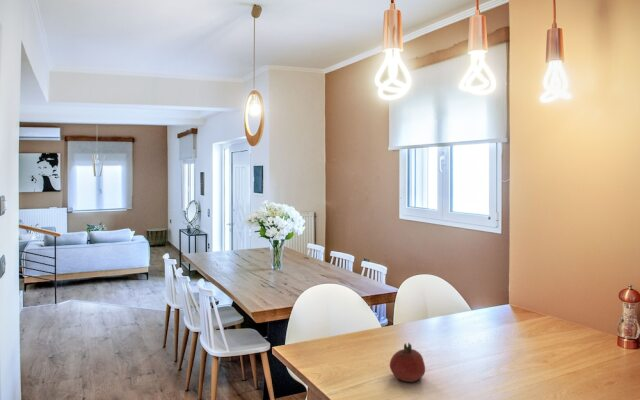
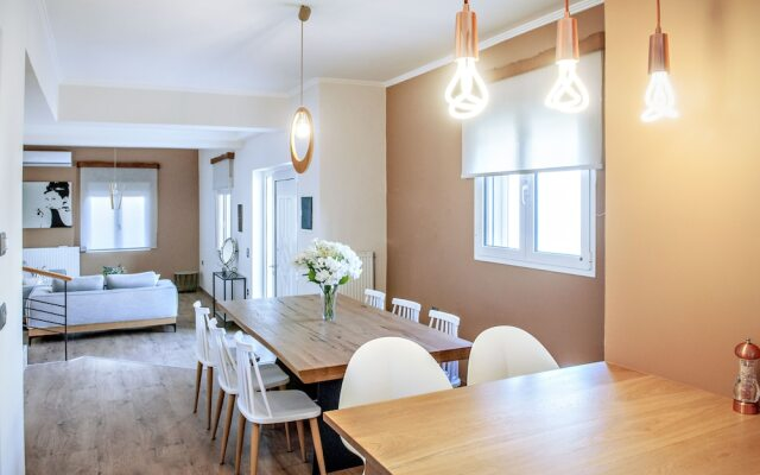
- fruit (407, 359)
